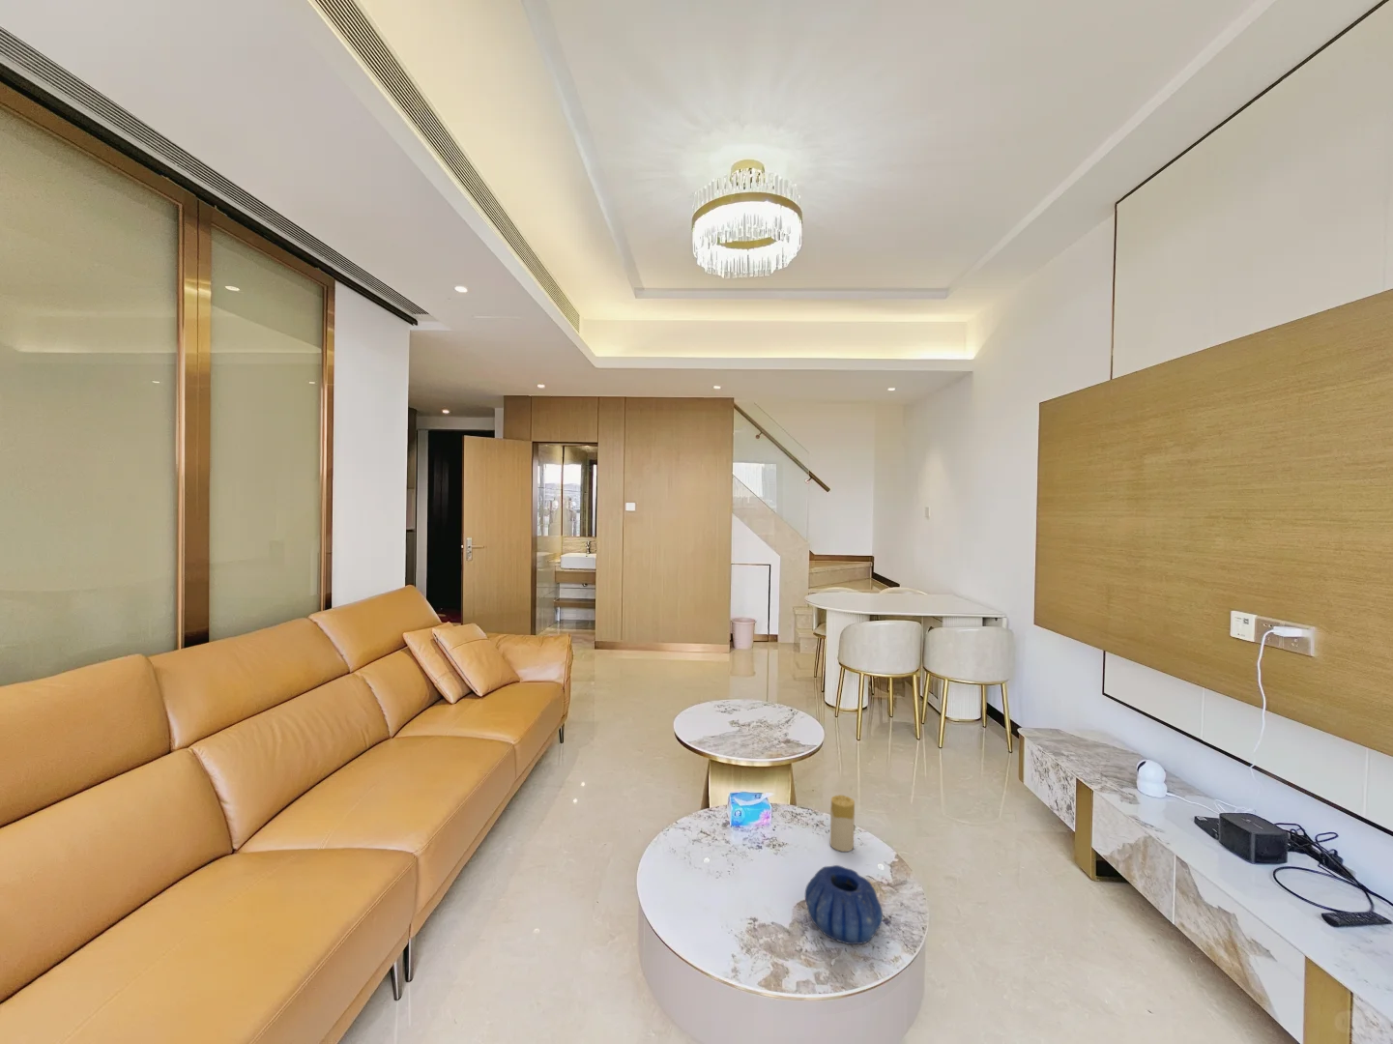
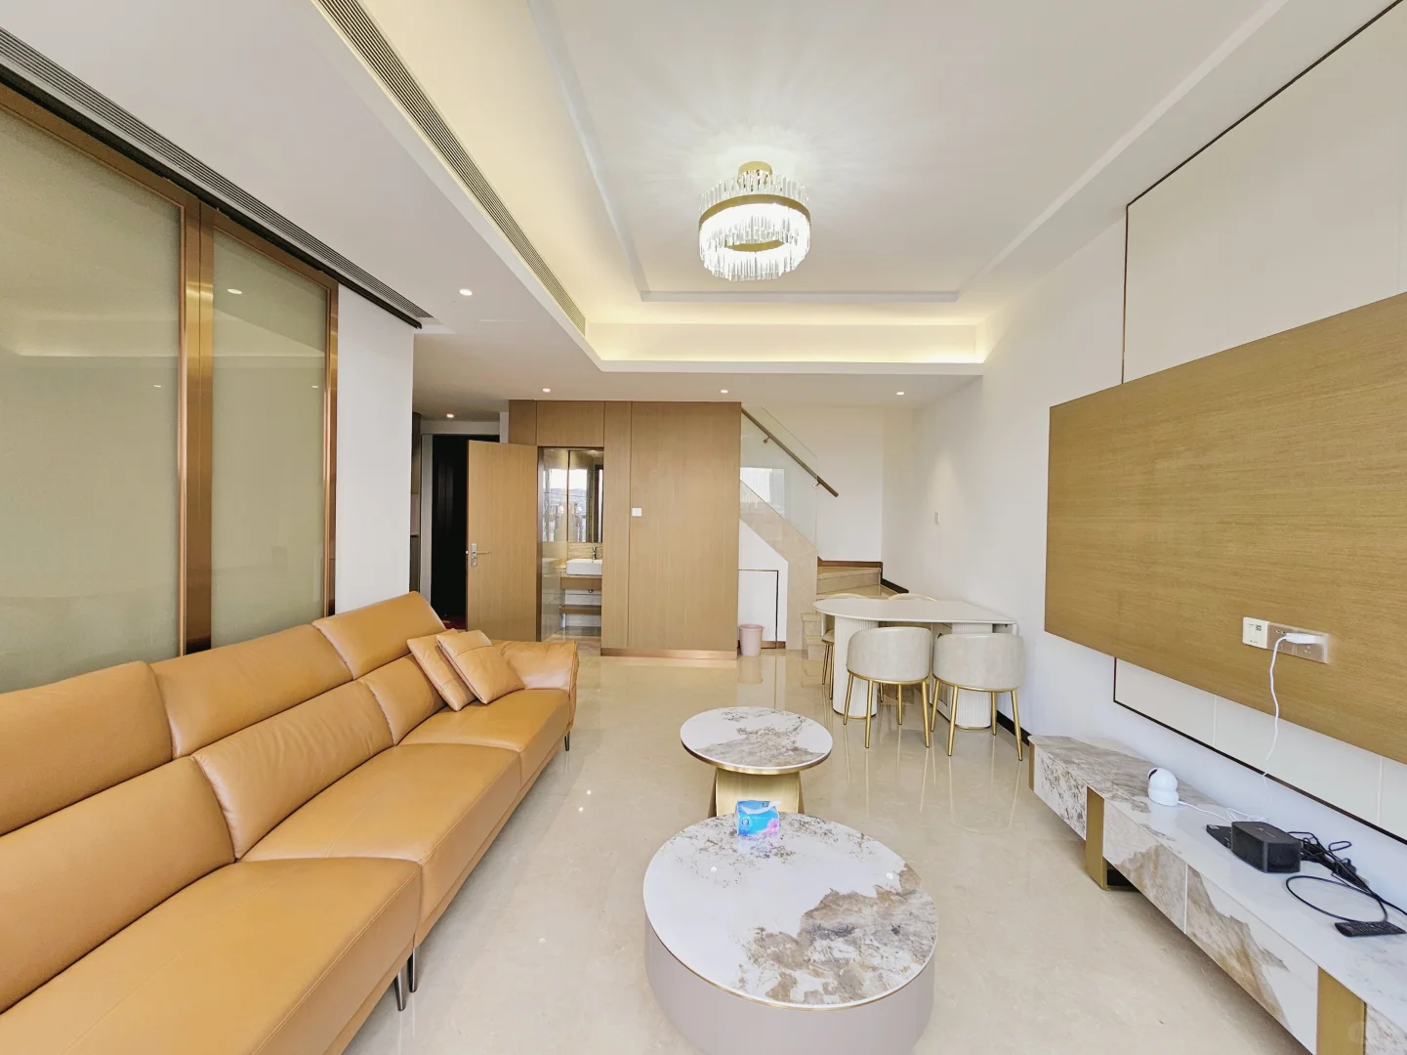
- candle (842, 822)
- decorative bowl (843, 901)
